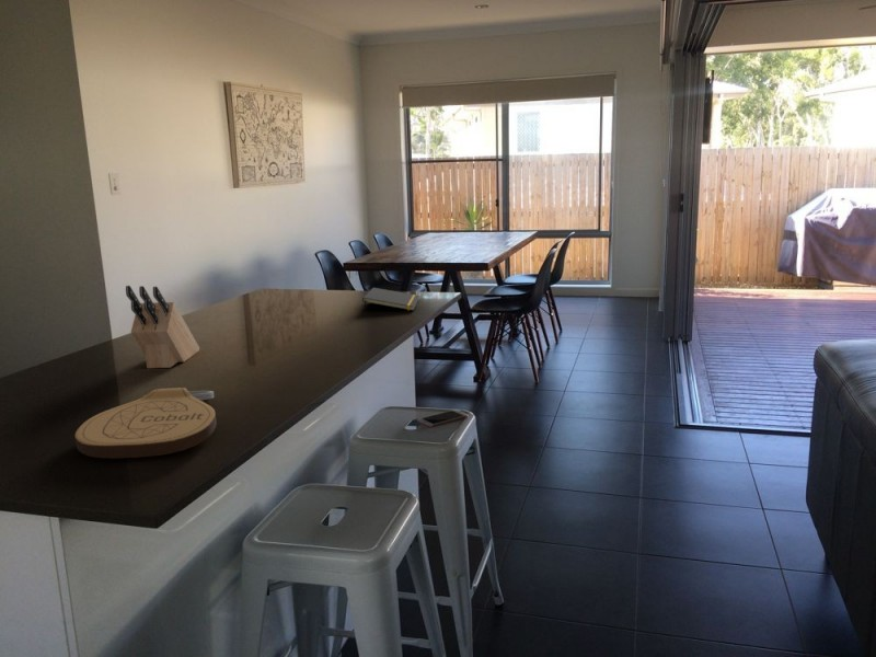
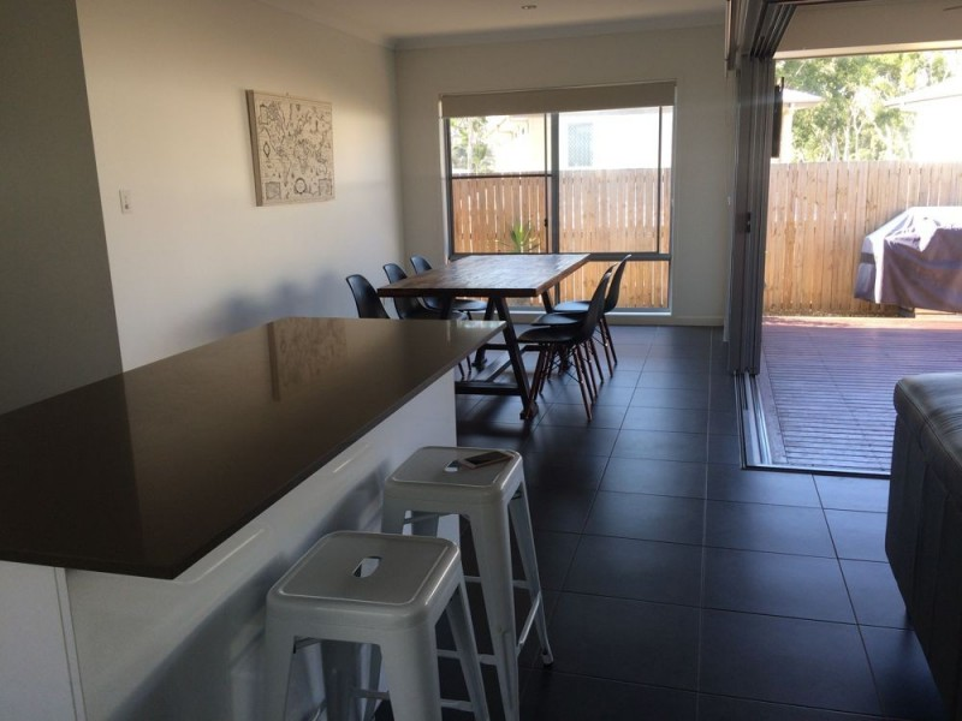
- notepad (392, 298)
- knife block (162, 321)
- key chain (162, 410)
